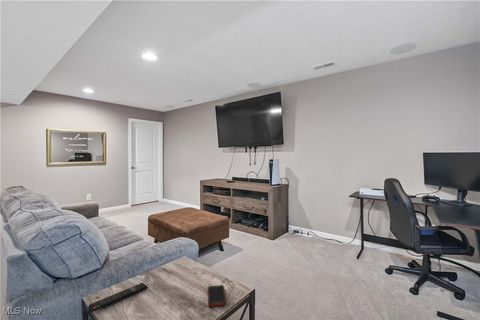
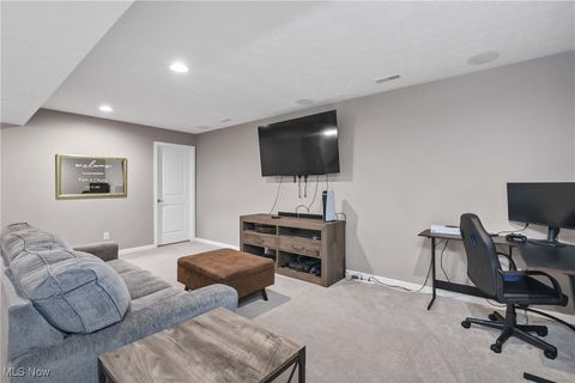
- remote control (119, 296)
- cell phone (216, 295)
